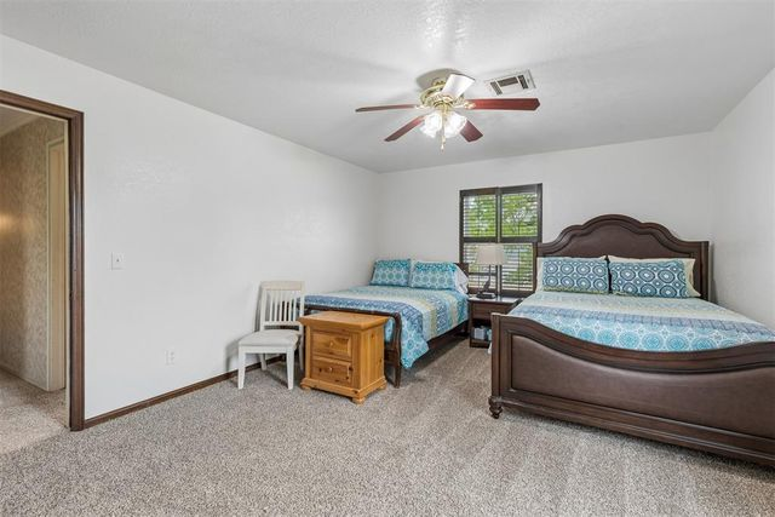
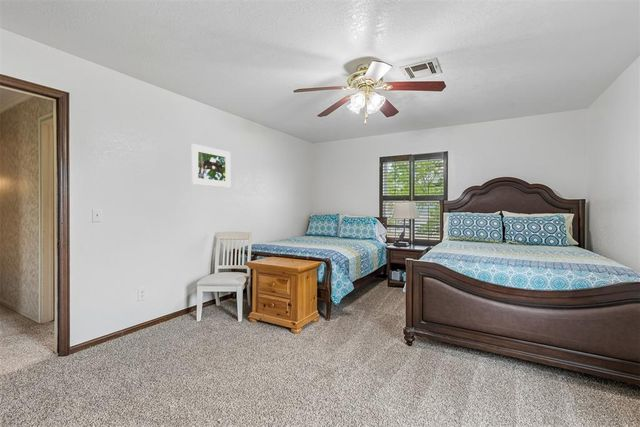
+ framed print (212, 167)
